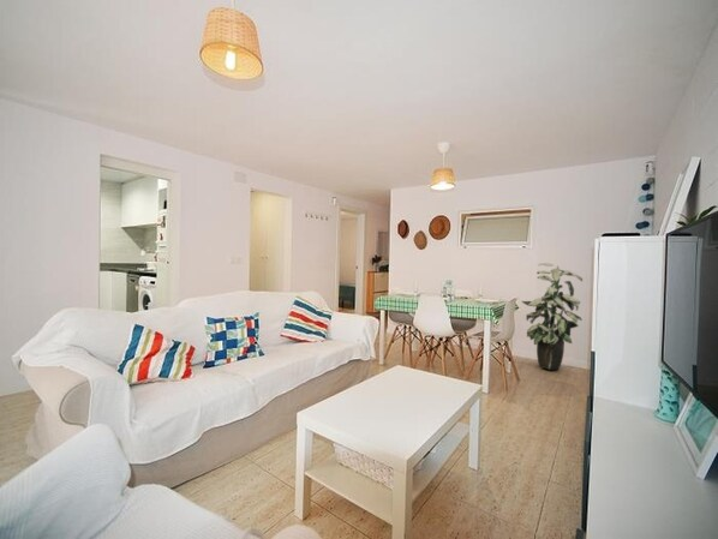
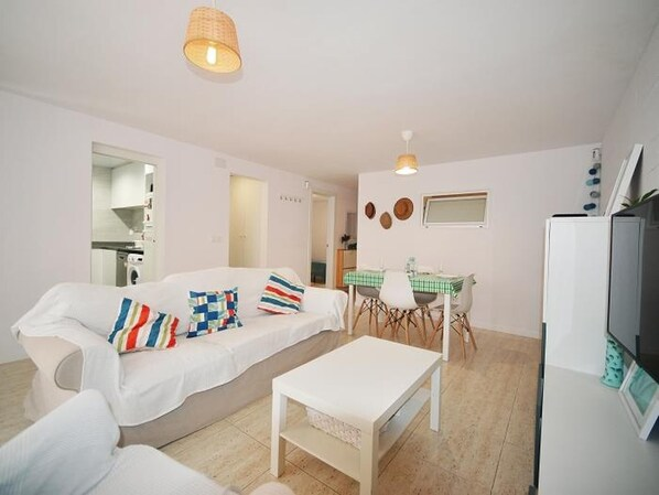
- indoor plant (549, 315)
